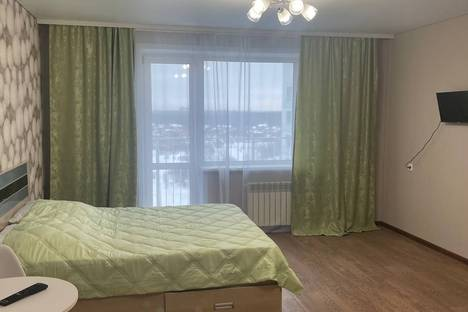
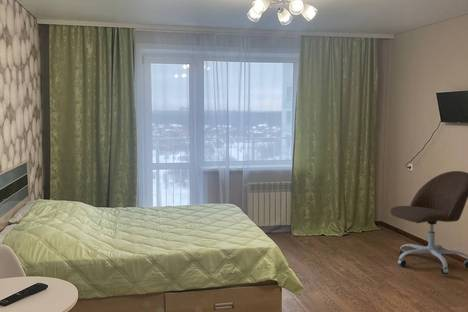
+ office chair (430, 217)
